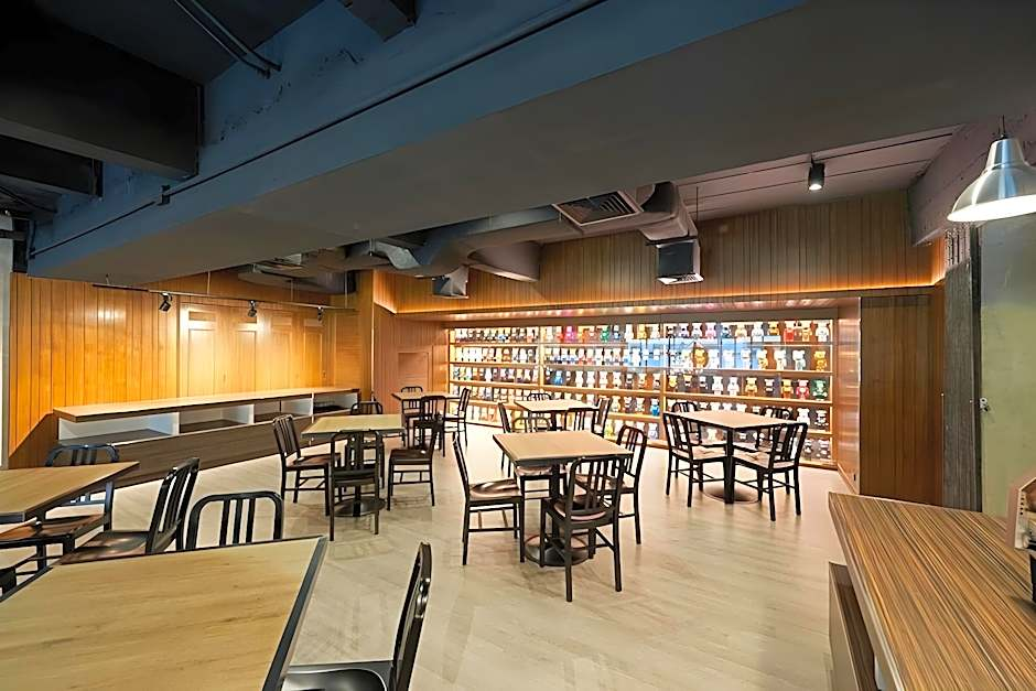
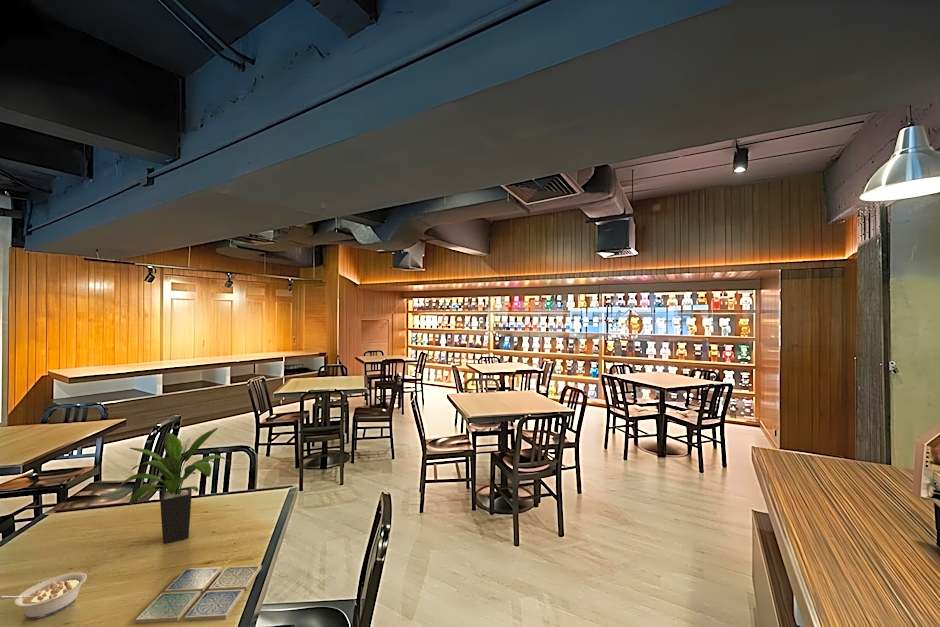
+ drink coaster (203, 591)
+ legume (49, 596)
+ potted plant (176, 487)
